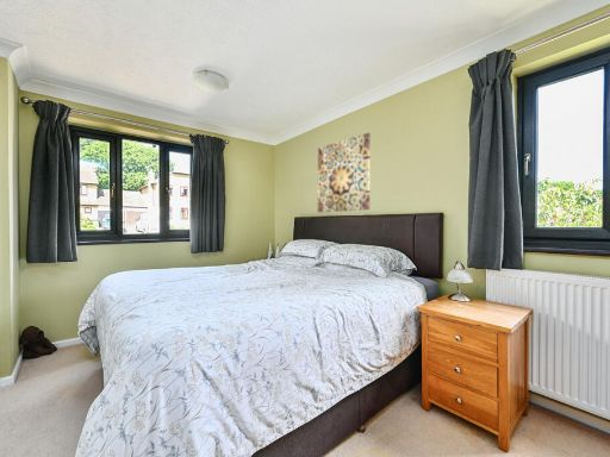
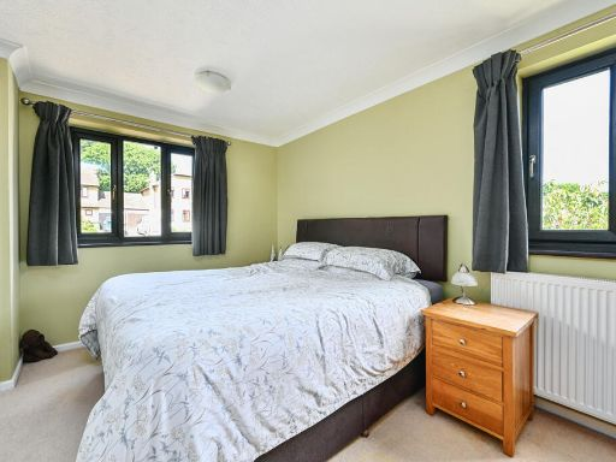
- wall art (341, 176)
